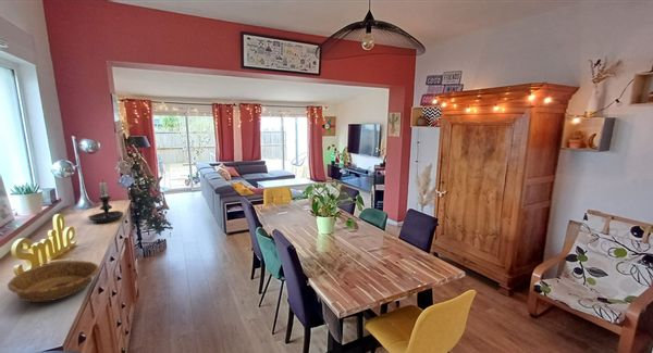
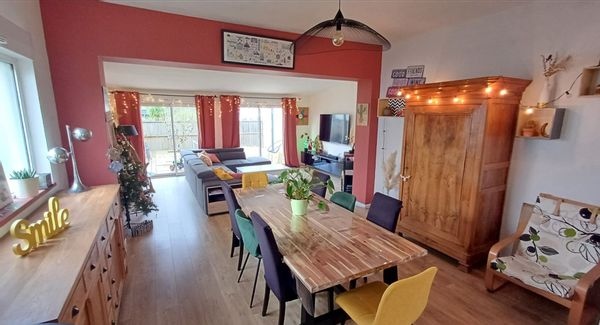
- candle holder (104, 200)
- decorative bowl (57, 282)
